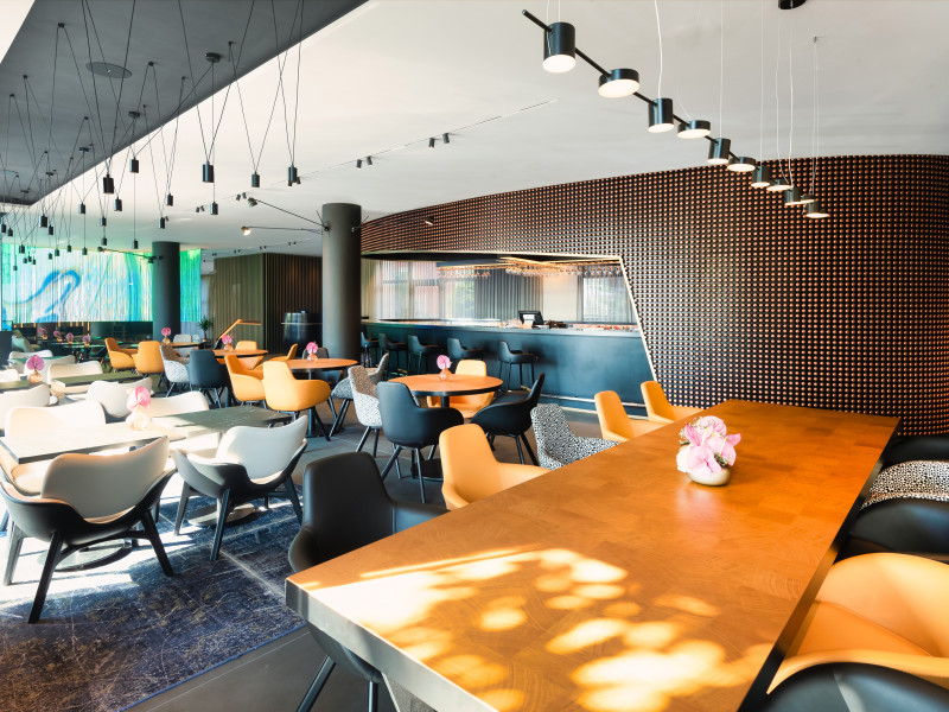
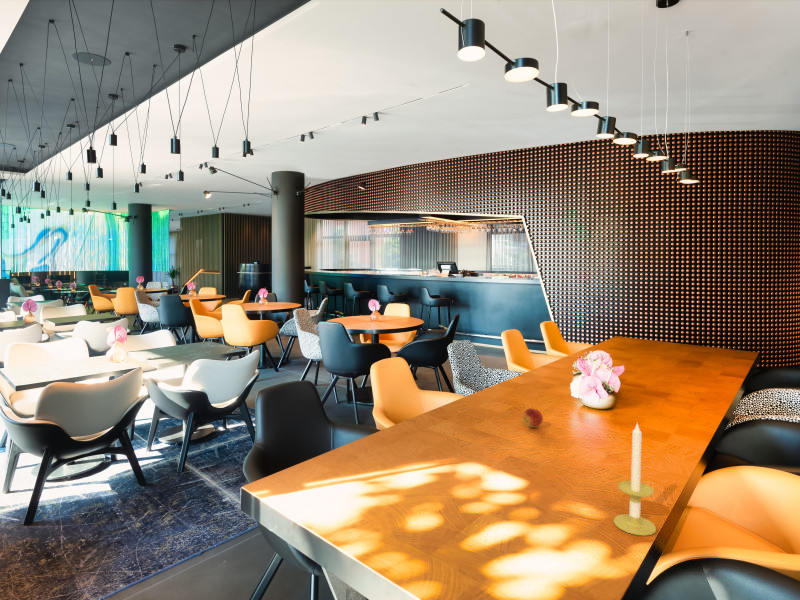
+ fruit (532, 418)
+ candle (635, 473)
